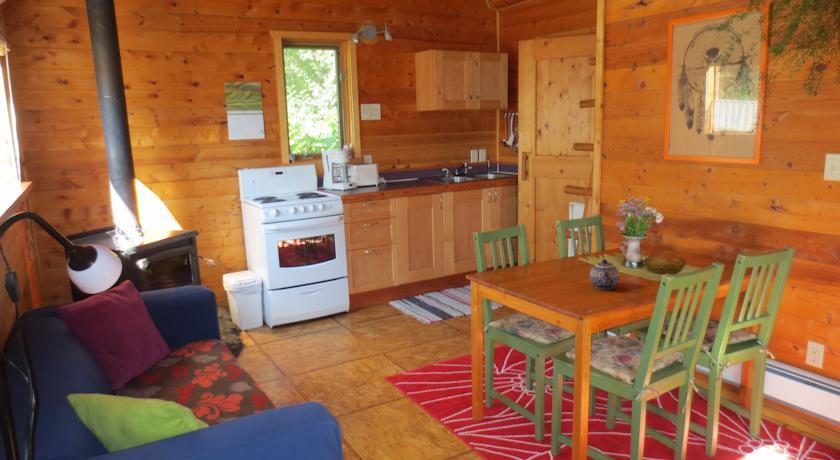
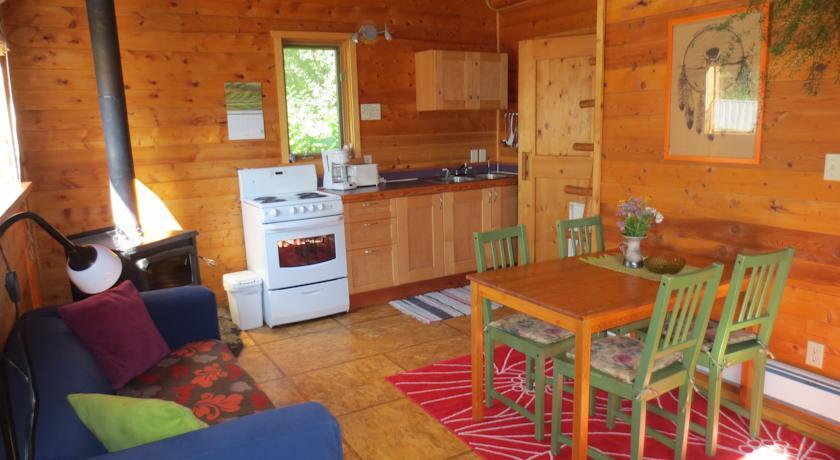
- teapot (604, 273)
